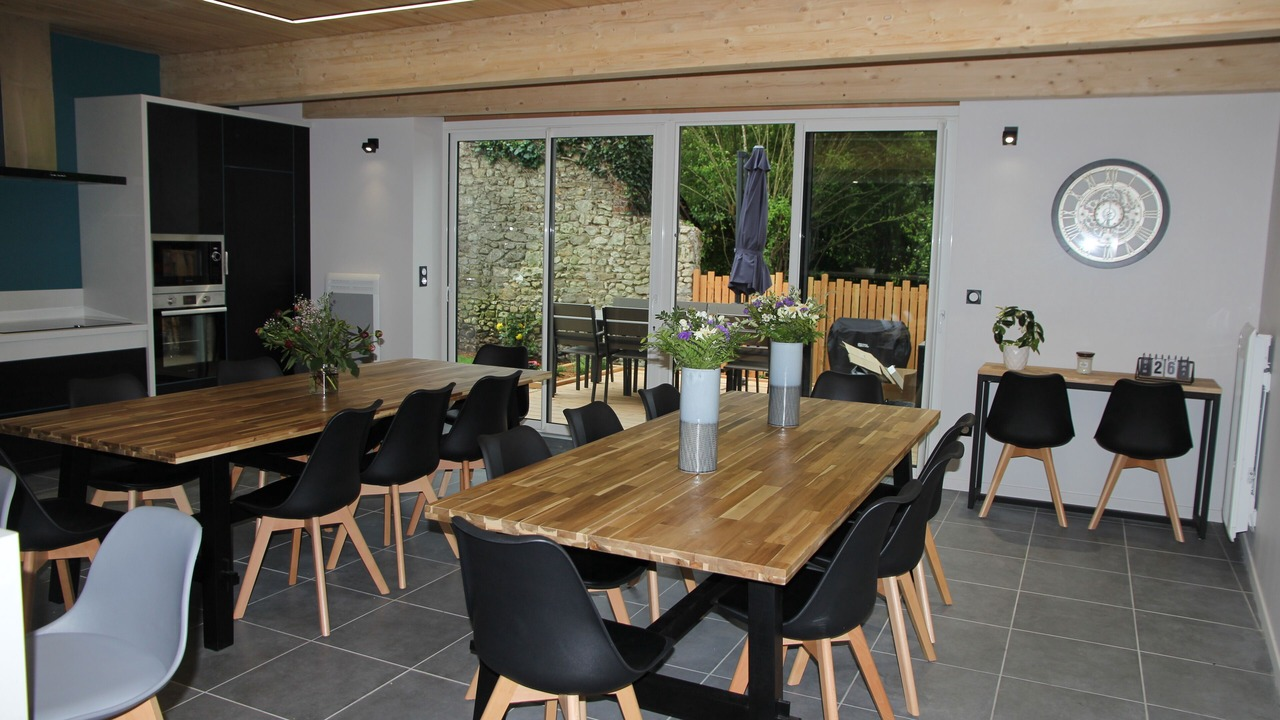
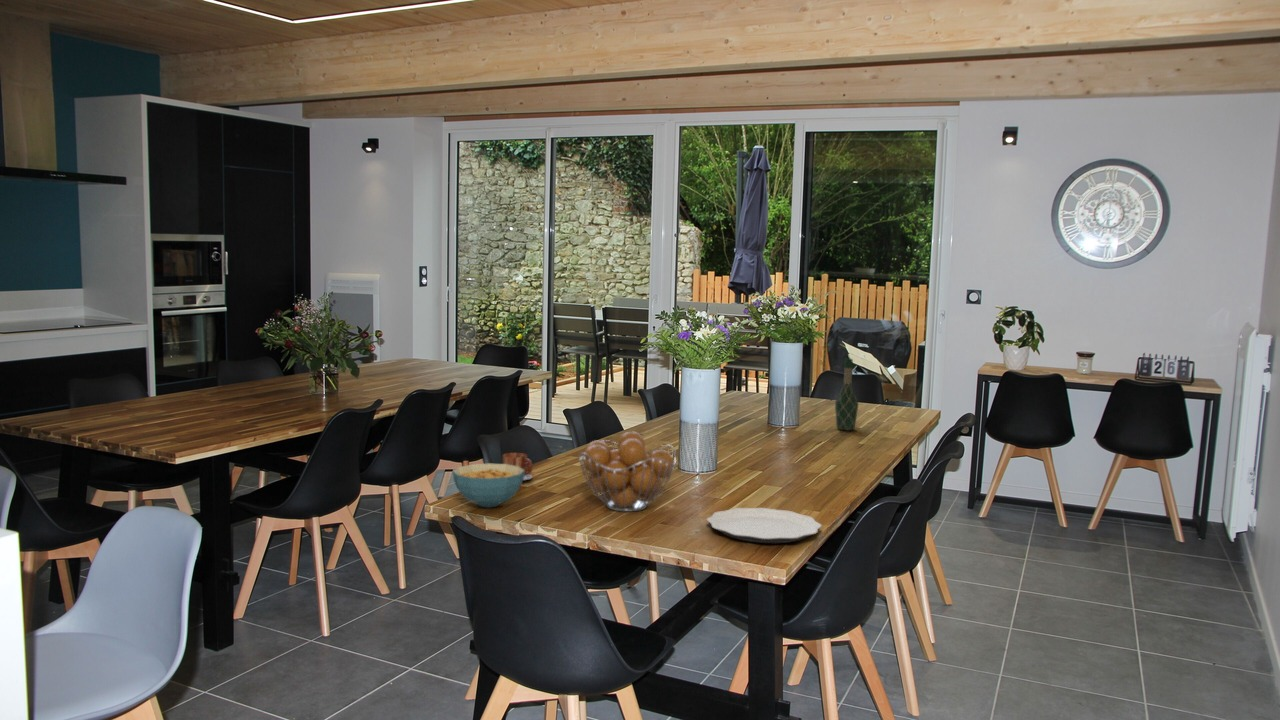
+ wine bottle (847, 394)
+ mug (515, 465)
+ plate (763, 526)
+ cereal bowl (488, 487)
+ fruit basket (627, 470)
